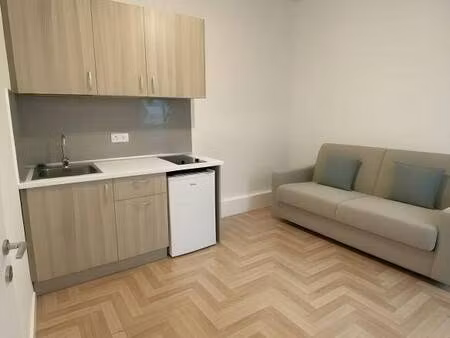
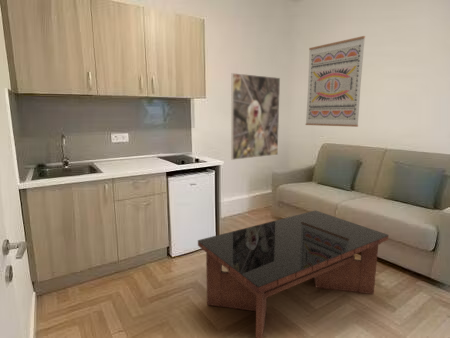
+ wall art (332, 85)
+ coffee table (293, 268)
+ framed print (256, 117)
